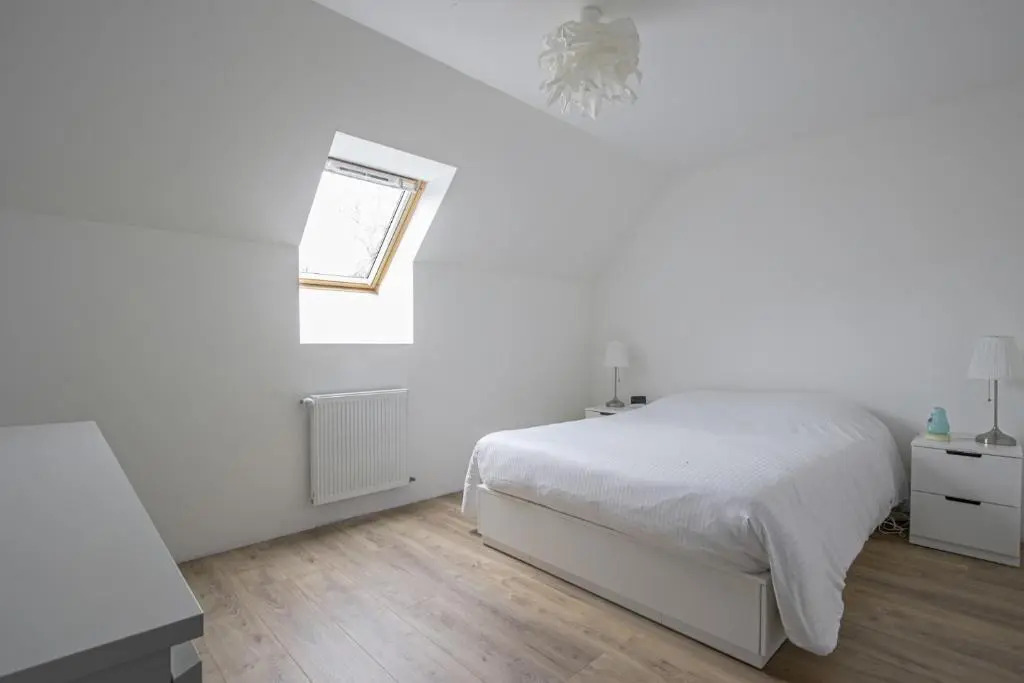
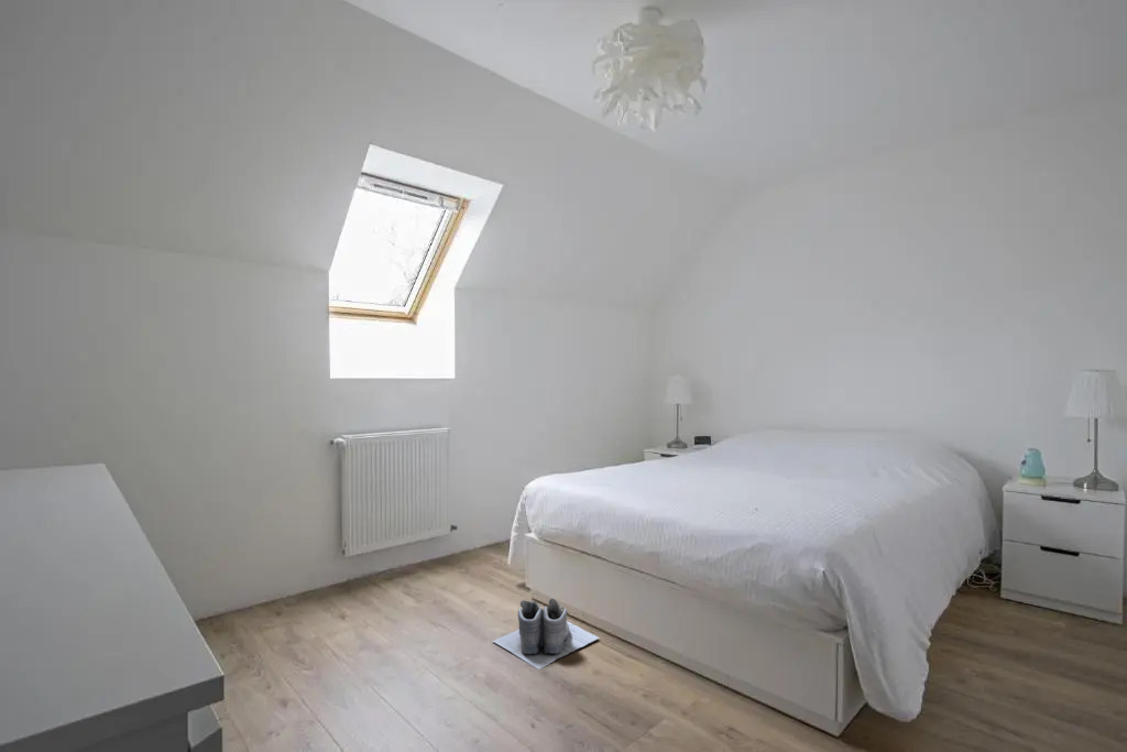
+ boots (546, 619)
